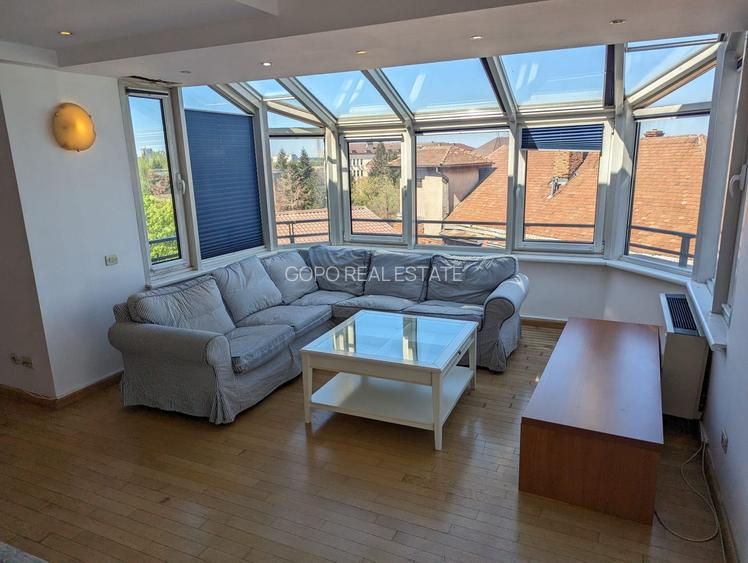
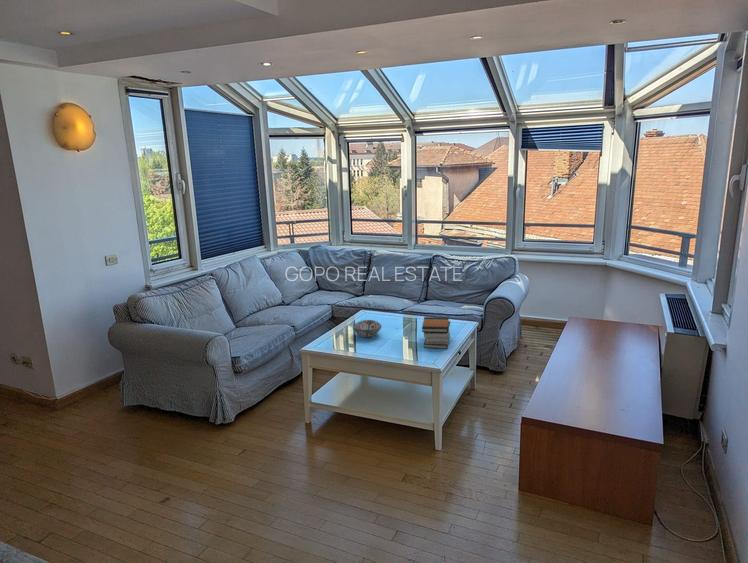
+ book stack (436, 332)
+ decorative bowl (367, 330)
